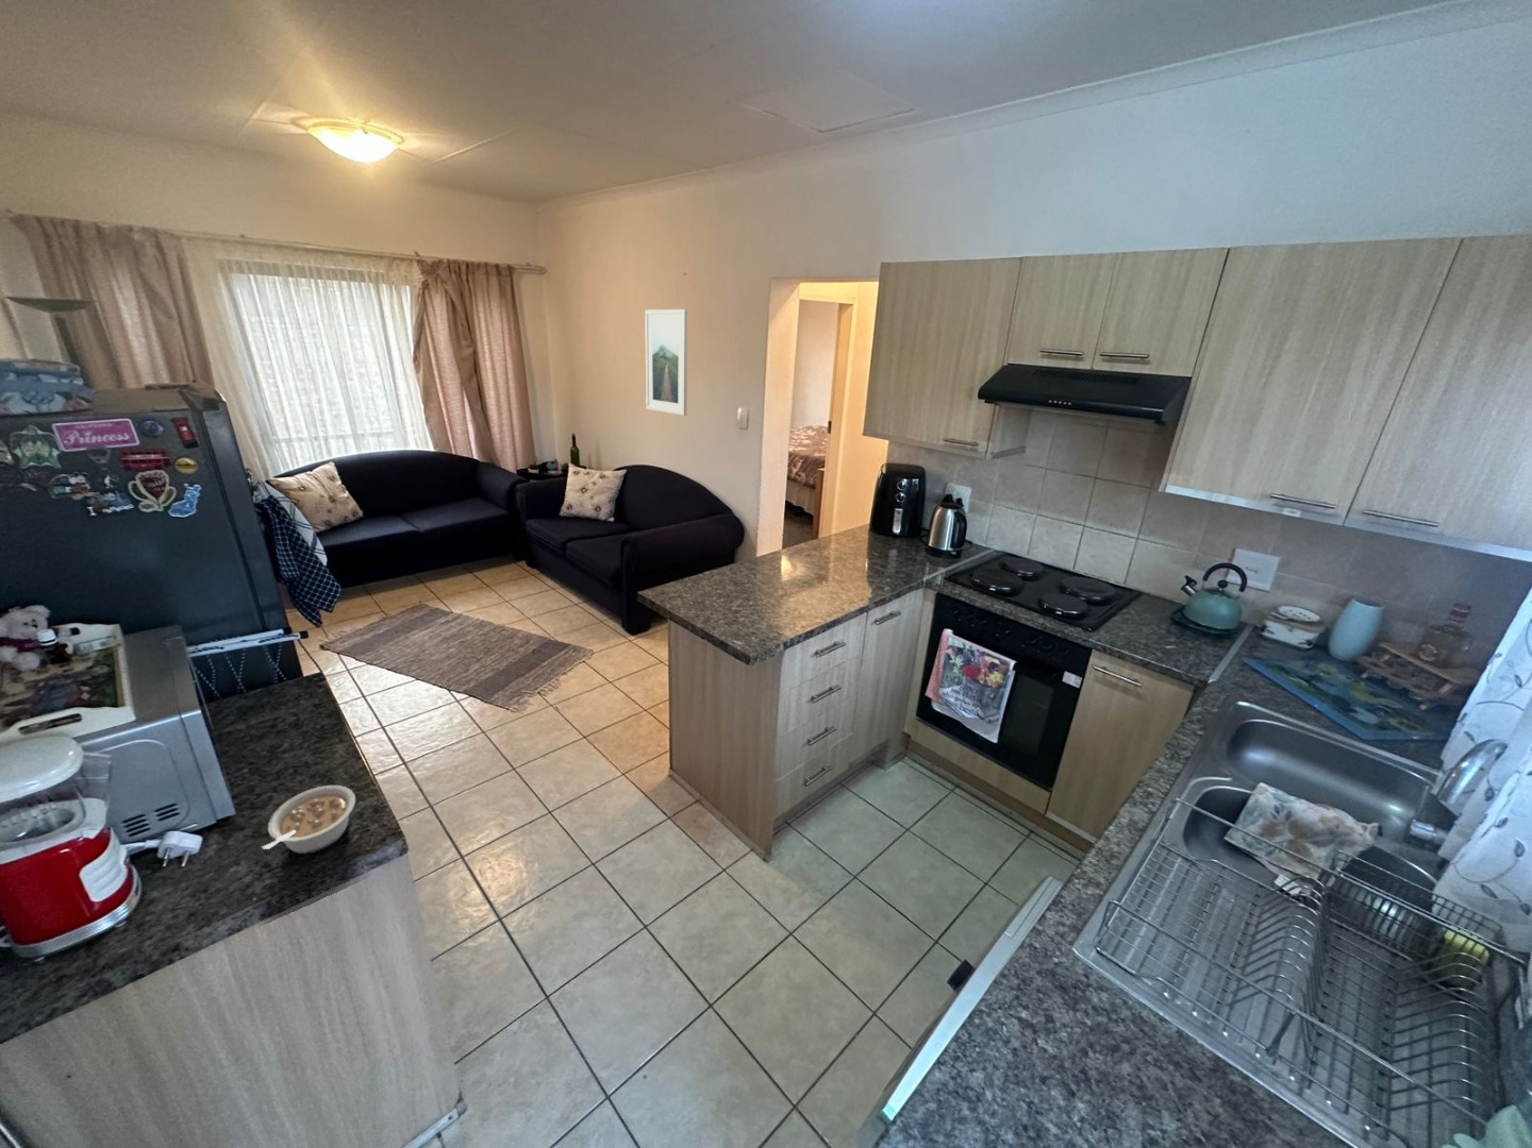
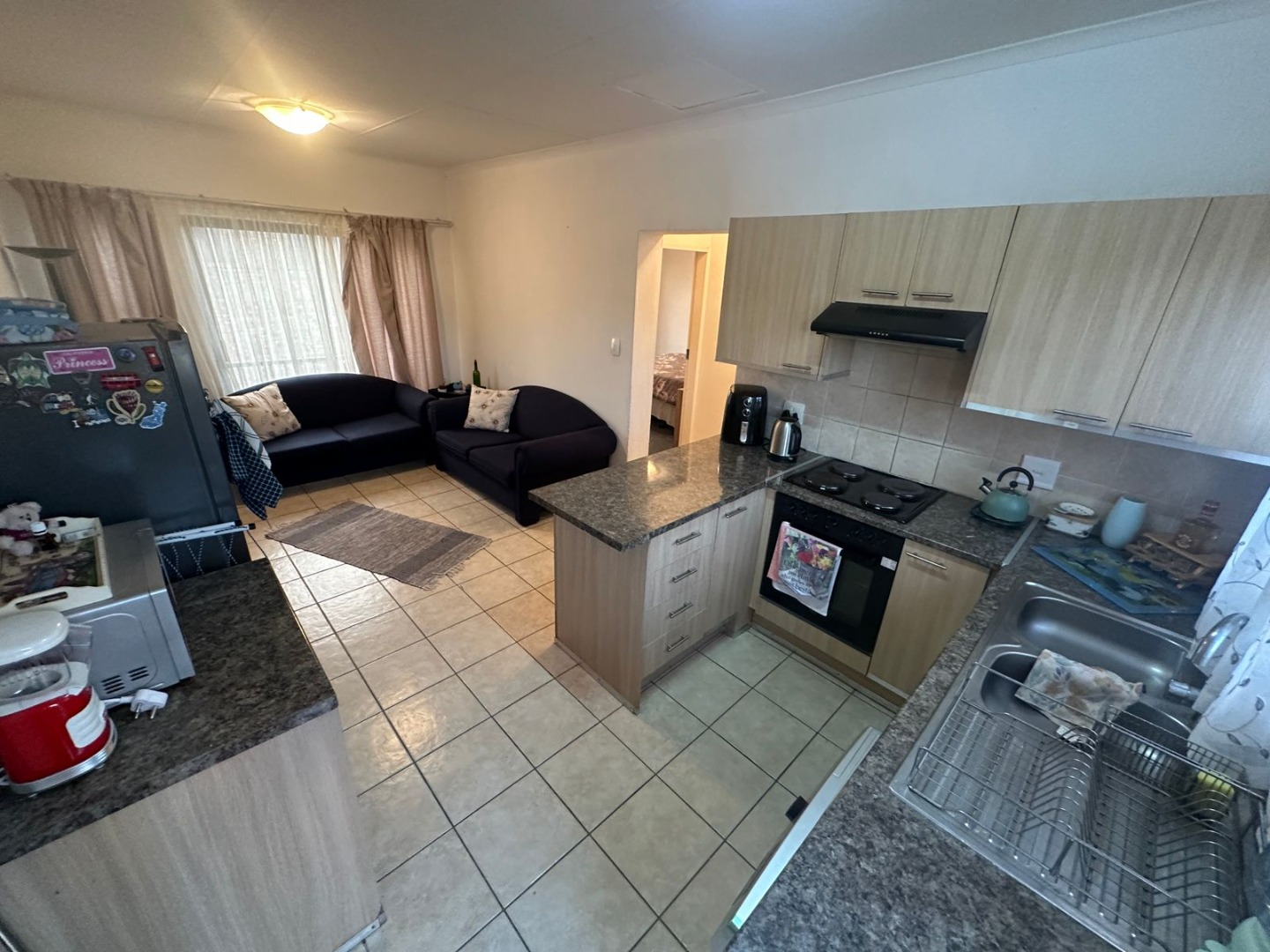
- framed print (665, 363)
- legume (314, 821)
